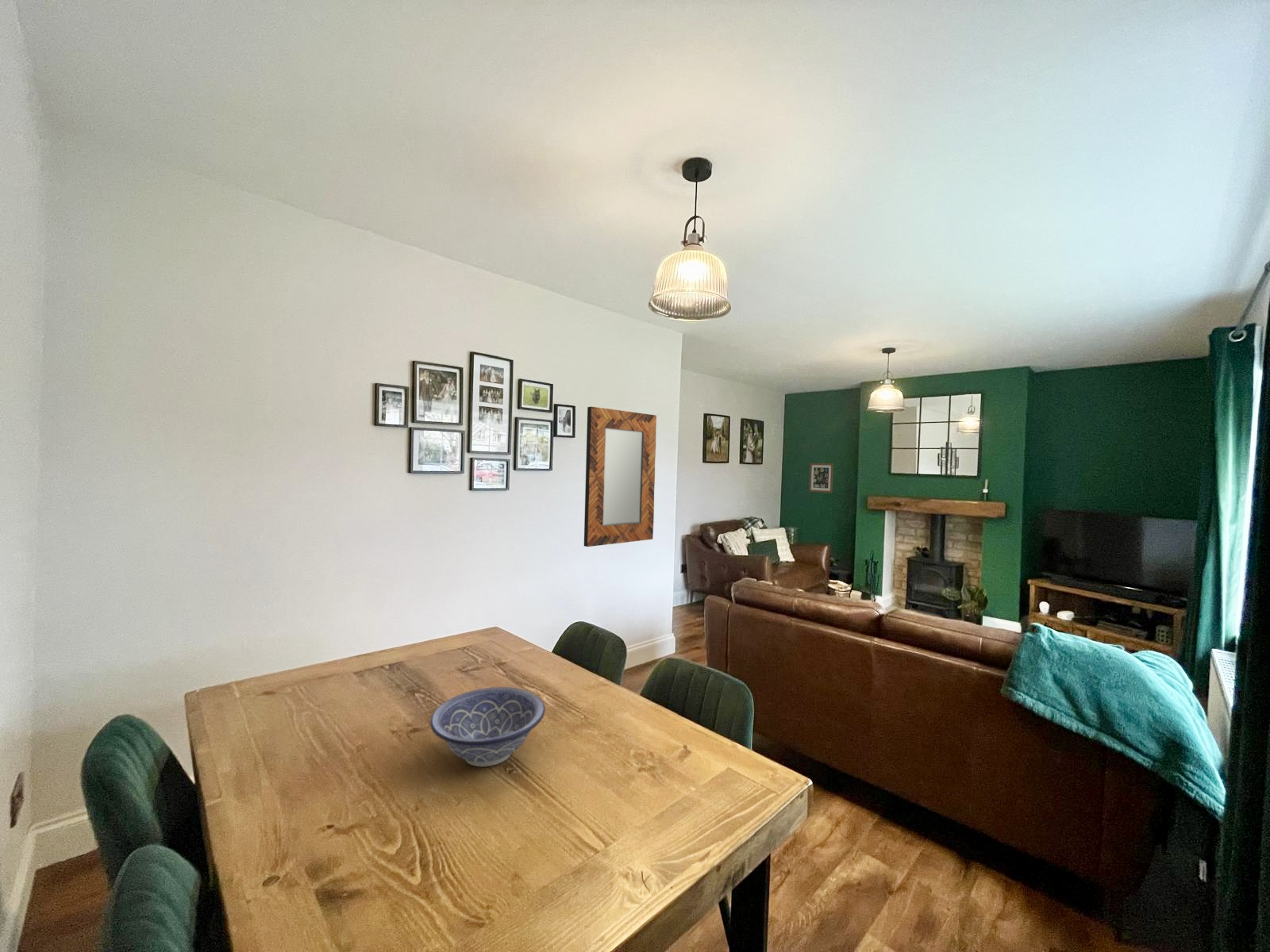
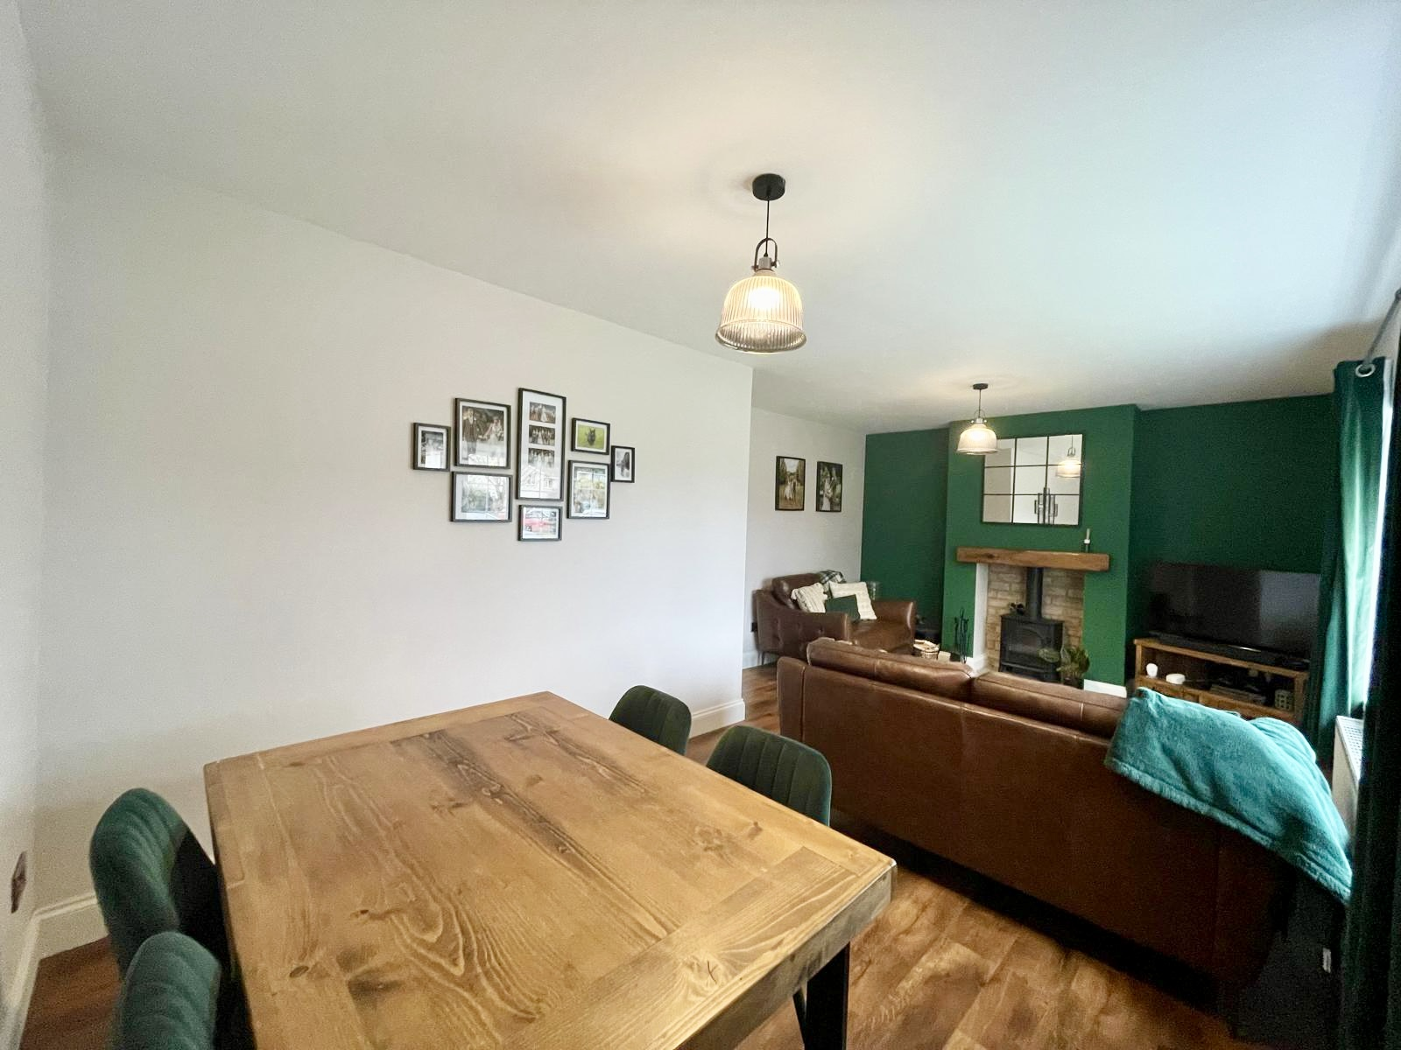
- home mirror (622, 477)
- decorative bowl (489, 731)
- wall art (821, 478)
